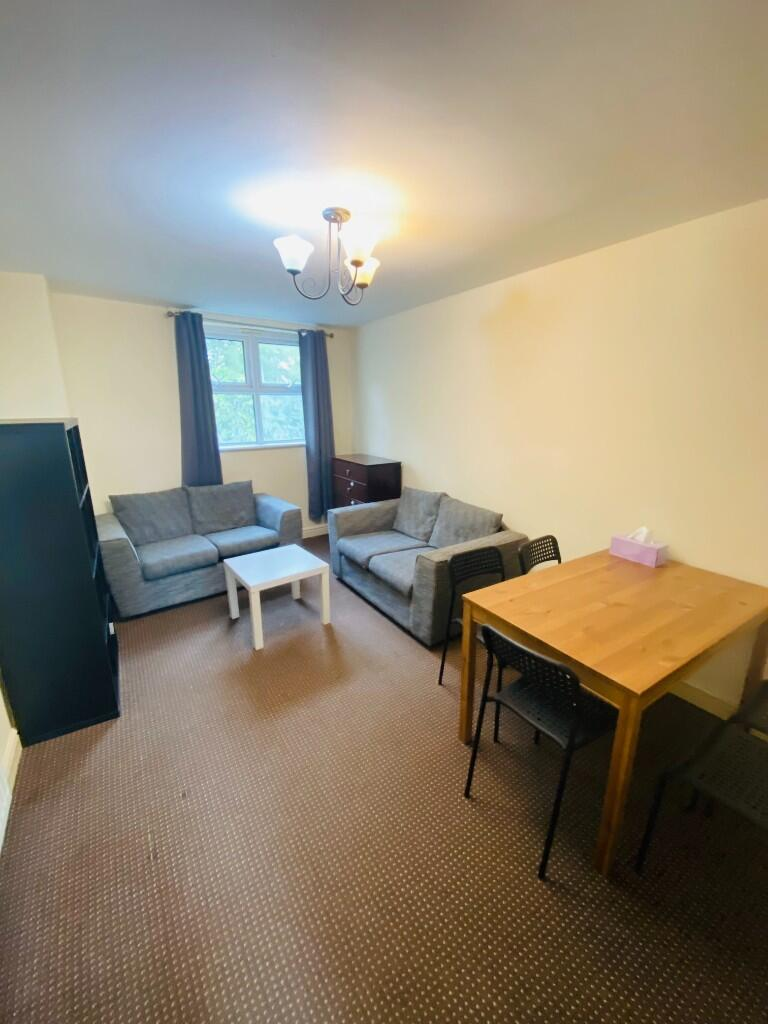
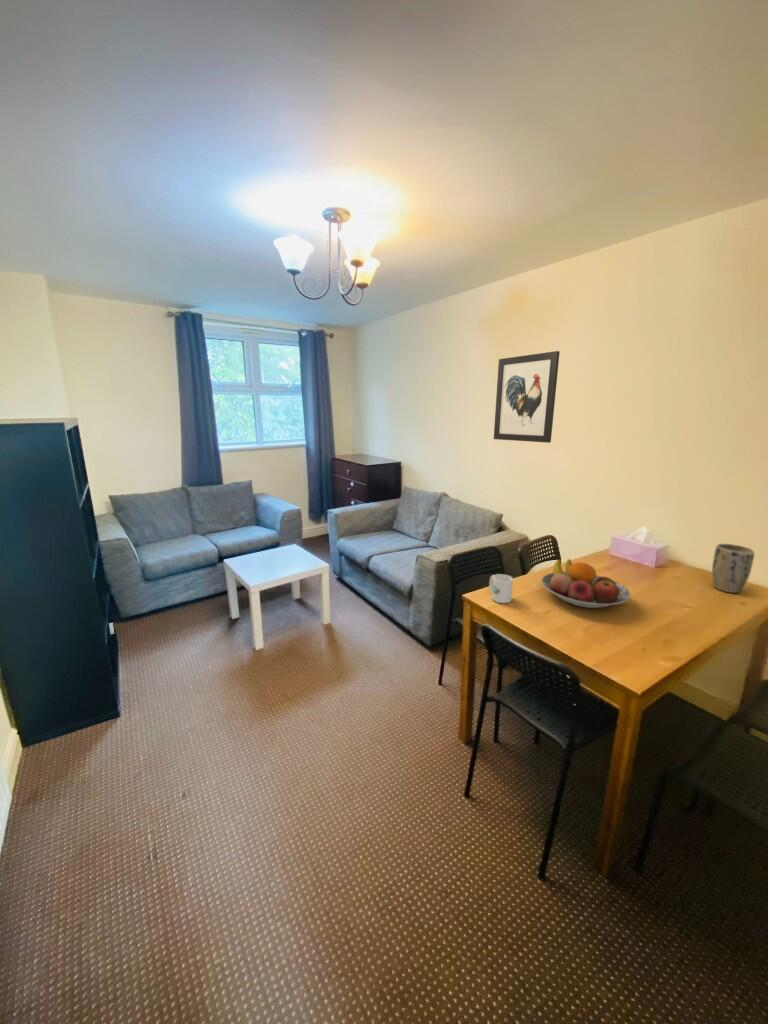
+ fruit bowl (584, 583)
+ plant pot (730, 568)
+ wall art (523, 399)
+ mug (499, 586)
